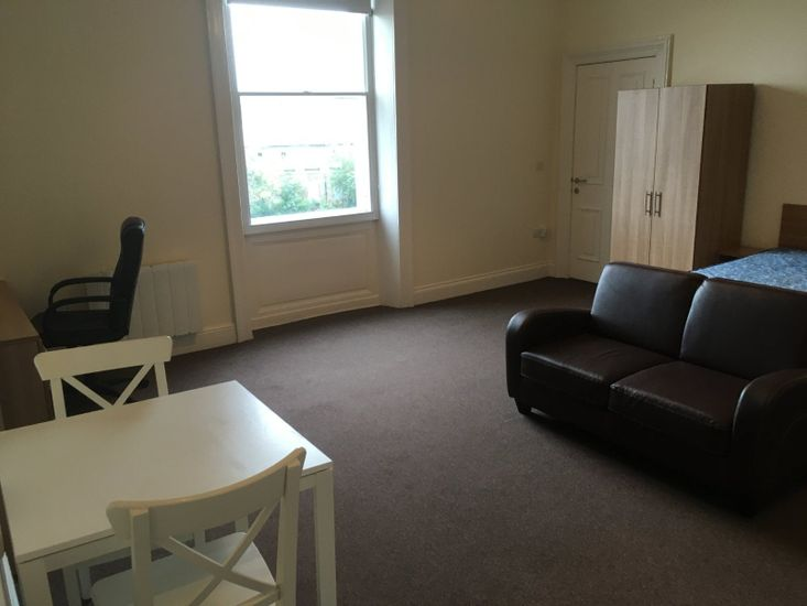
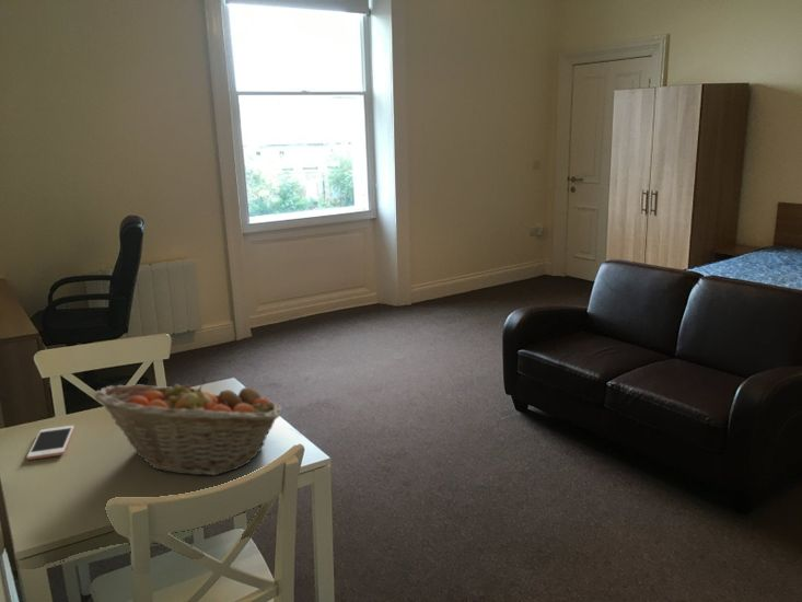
+ cell phone (51, 441)
+ fruit basket (190, 415)
